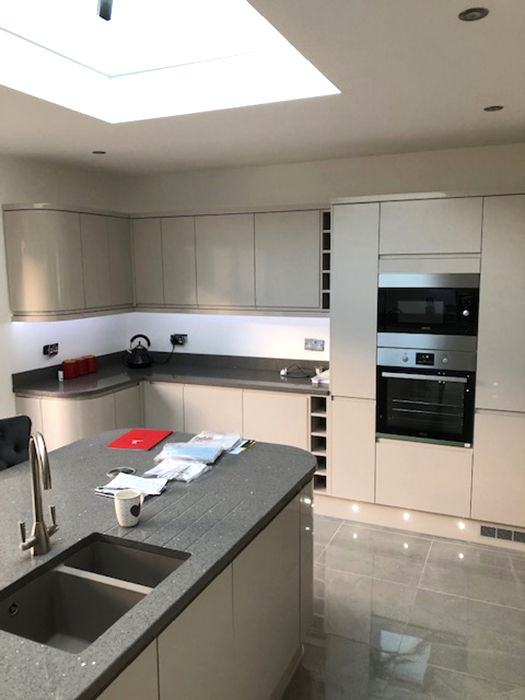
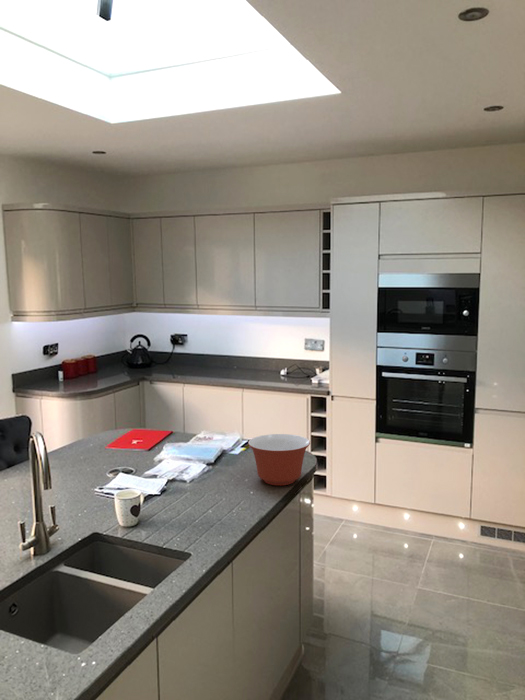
+ mixing bowl (279, 461)
